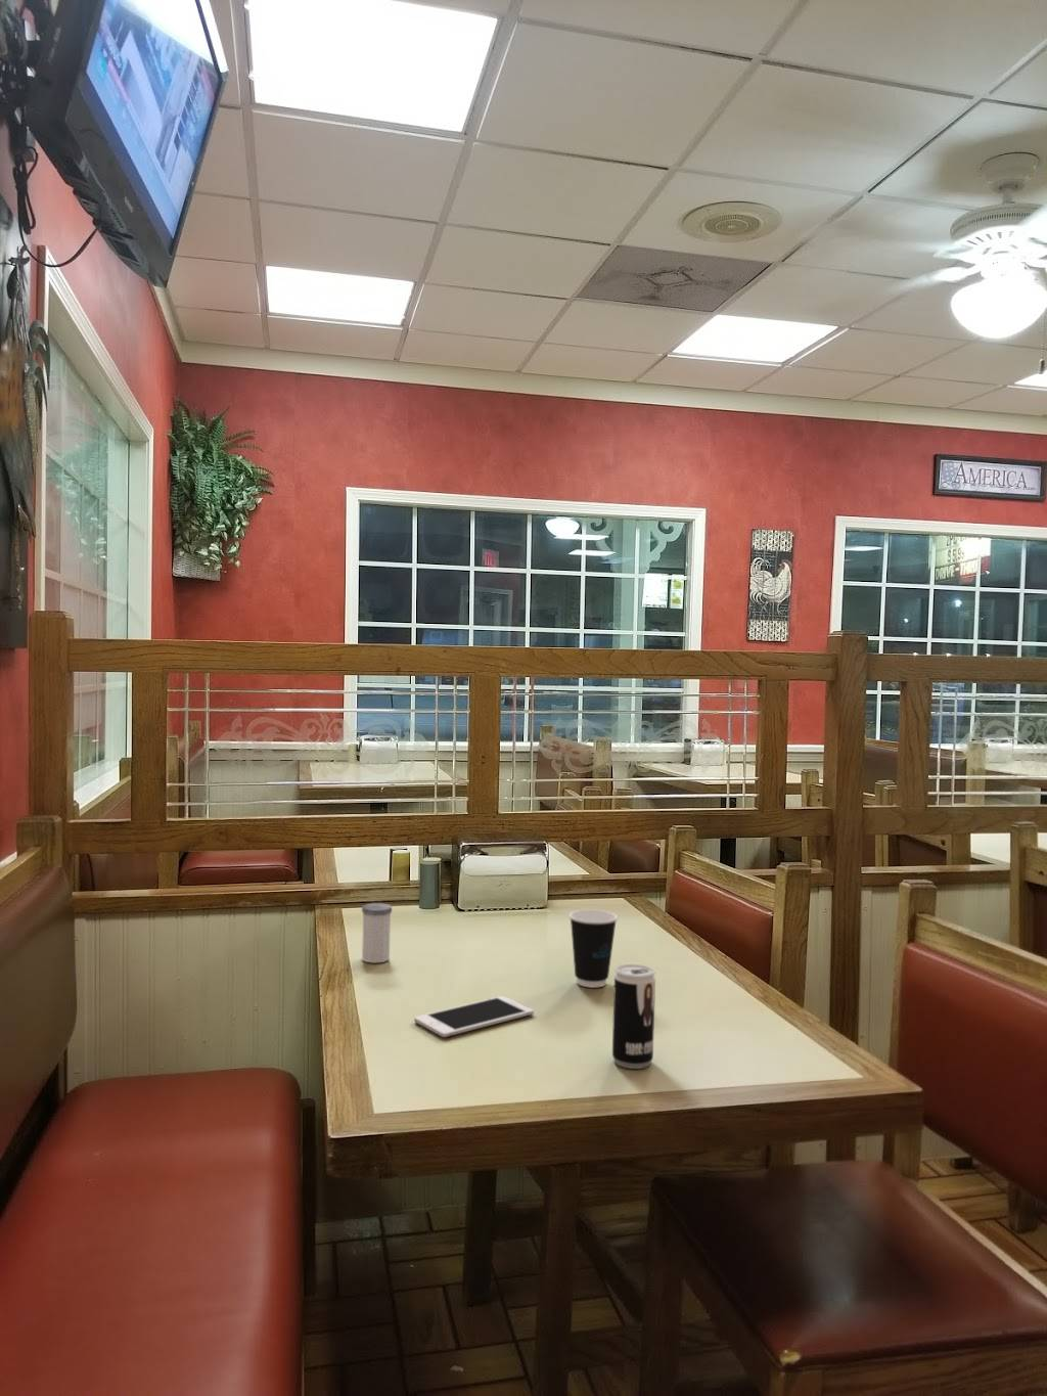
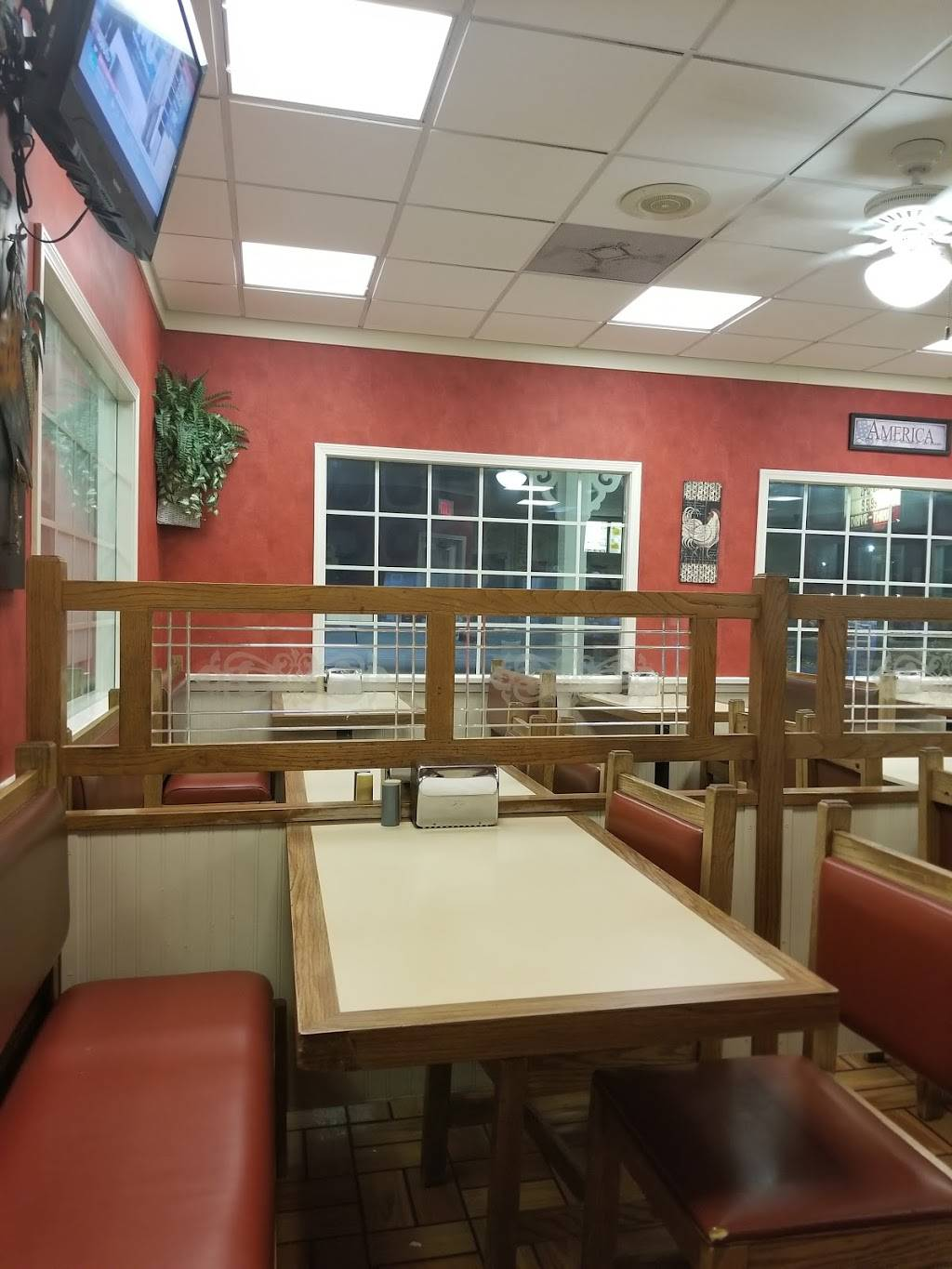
- salt shaker (376, 933)
- dixie cup (592, 948)
- cell phone (474, 1015)
- beverage can (632, 1015)
